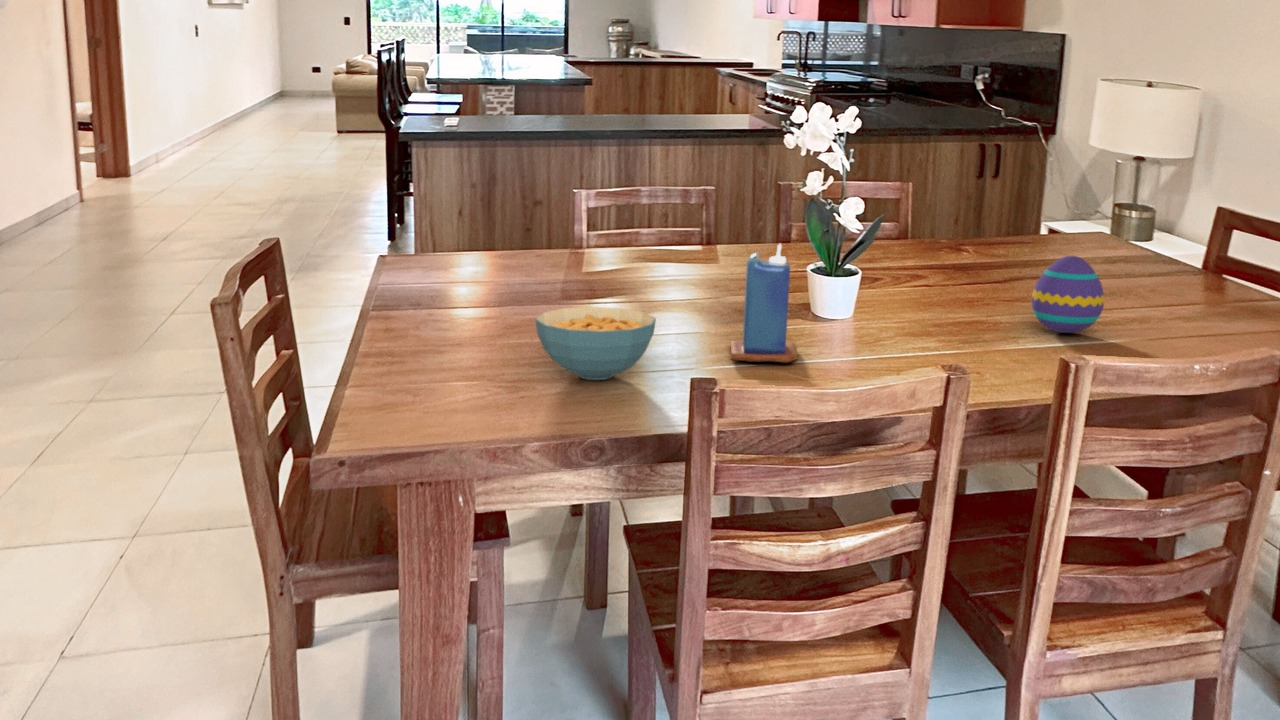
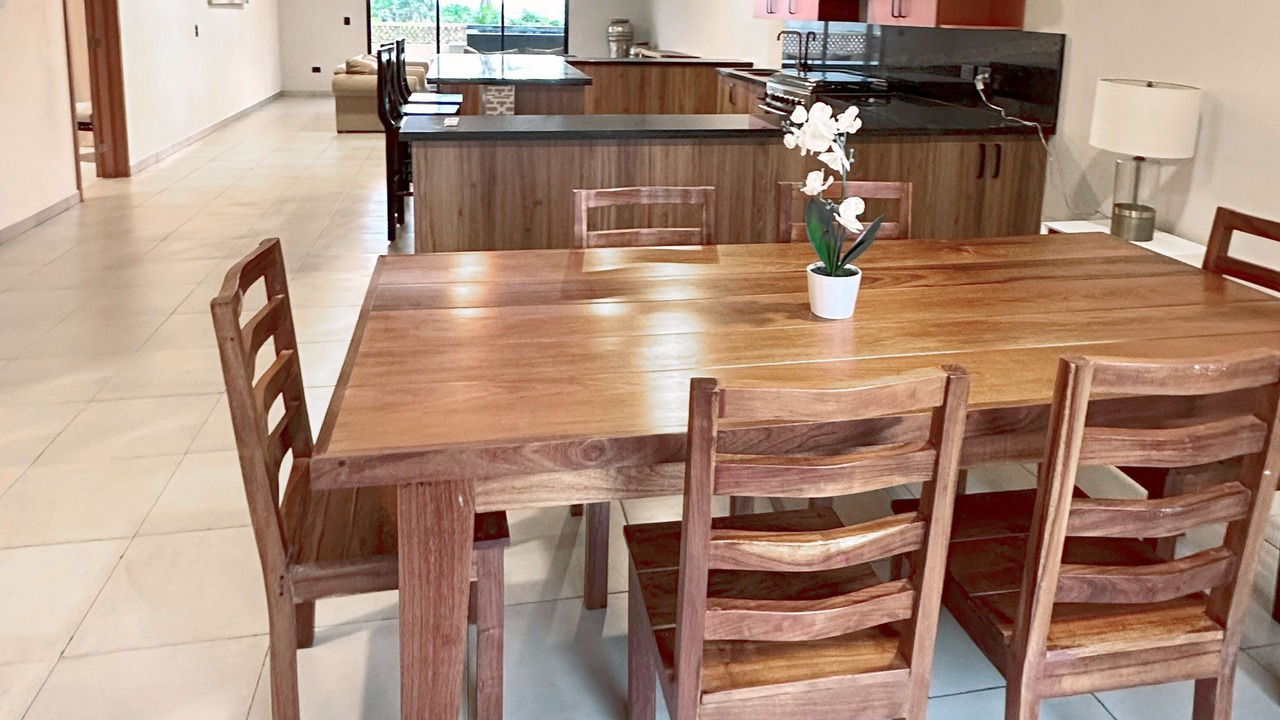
- decorative egg (1068, 294)
- cereal bowl (595, 347)
- candle (764, 300)
